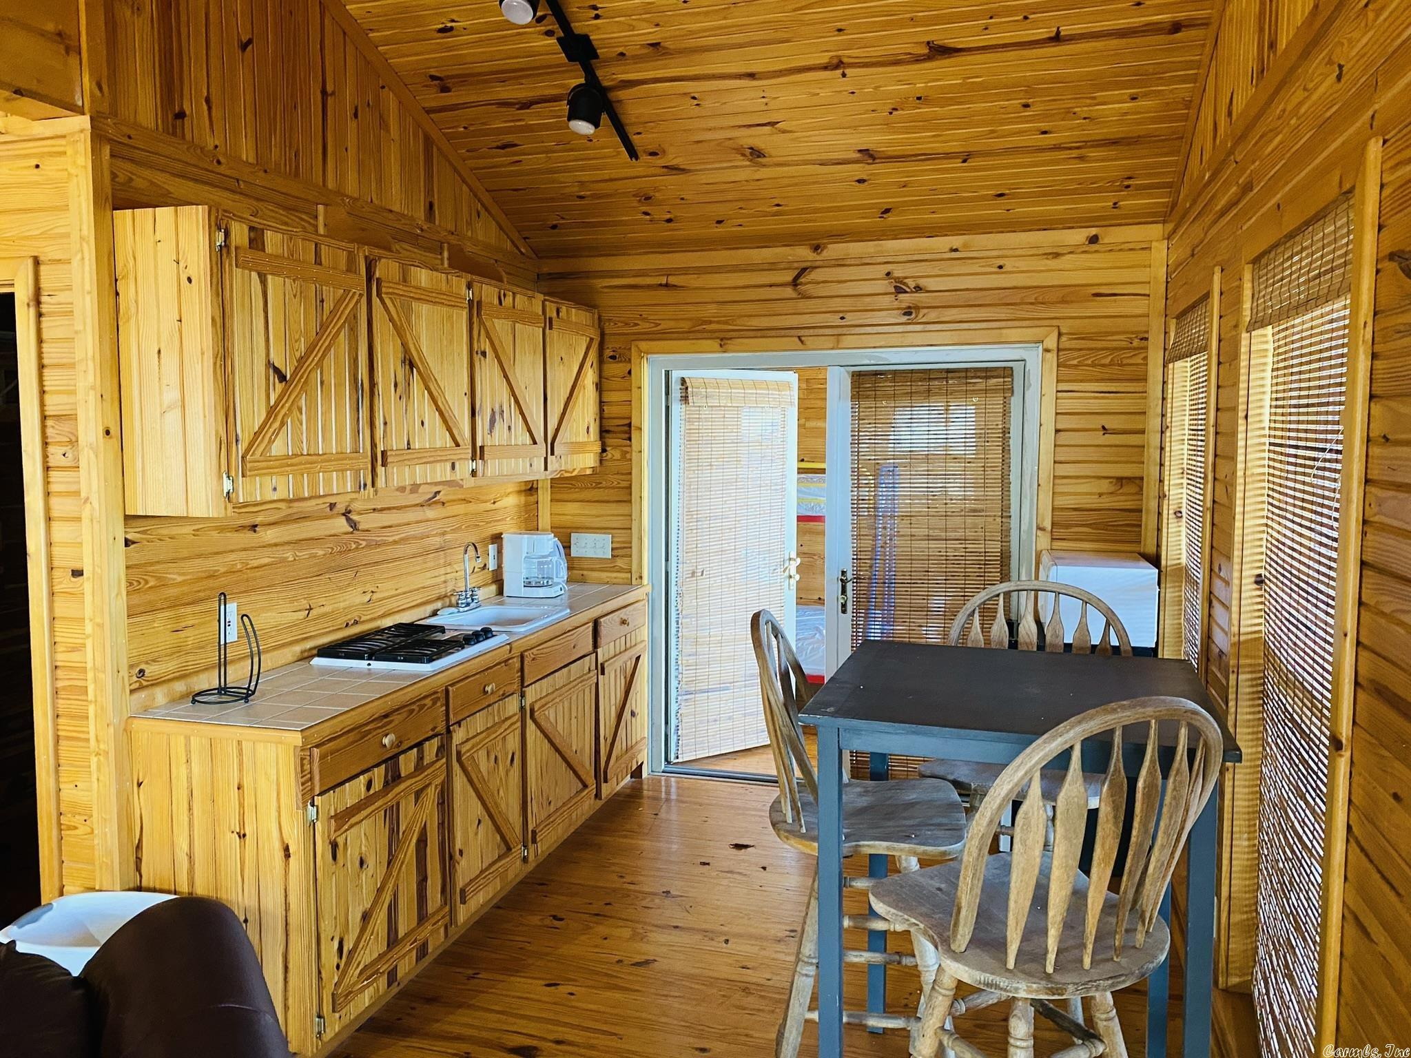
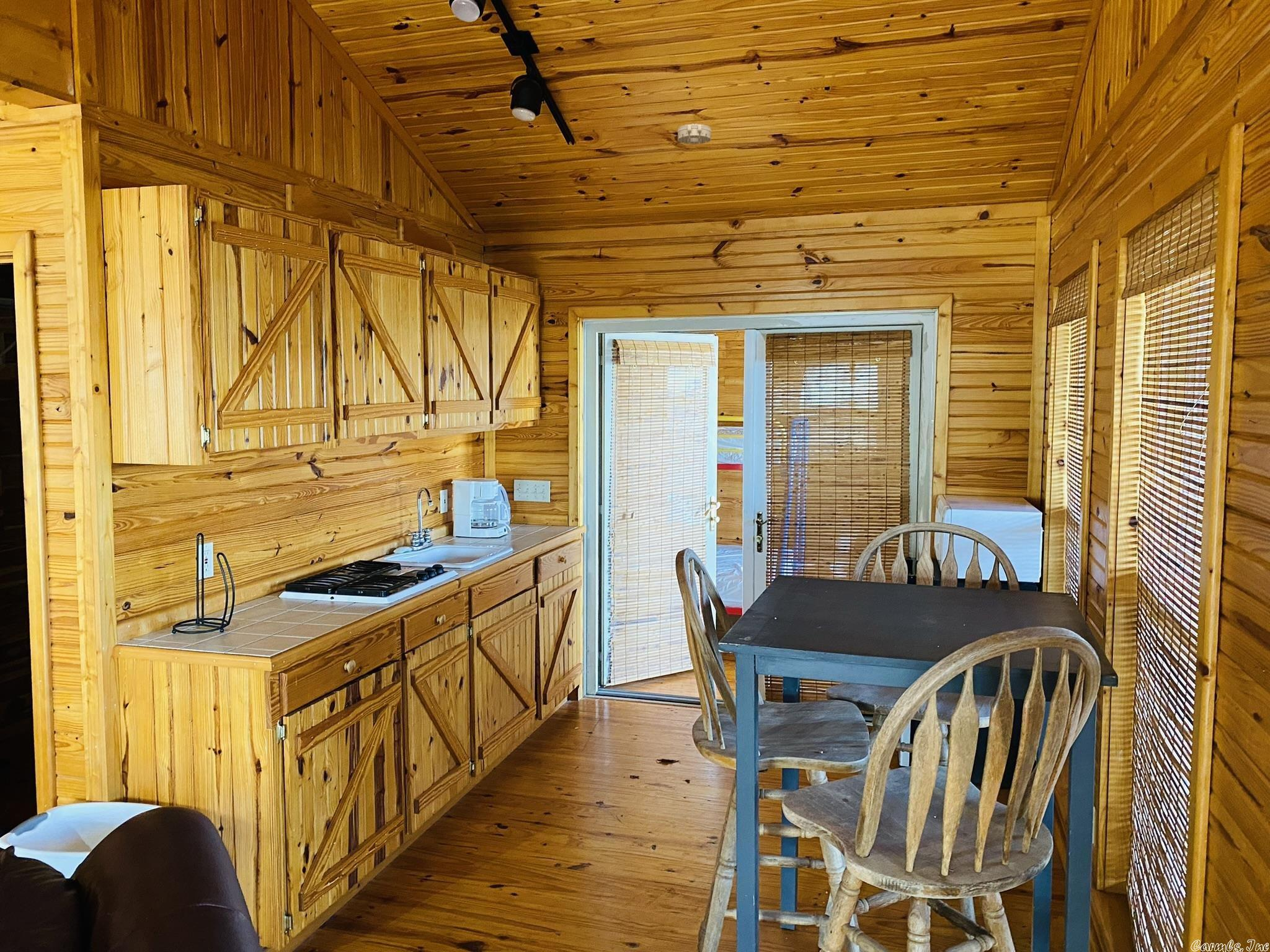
+ smoke detector (694, 133)
